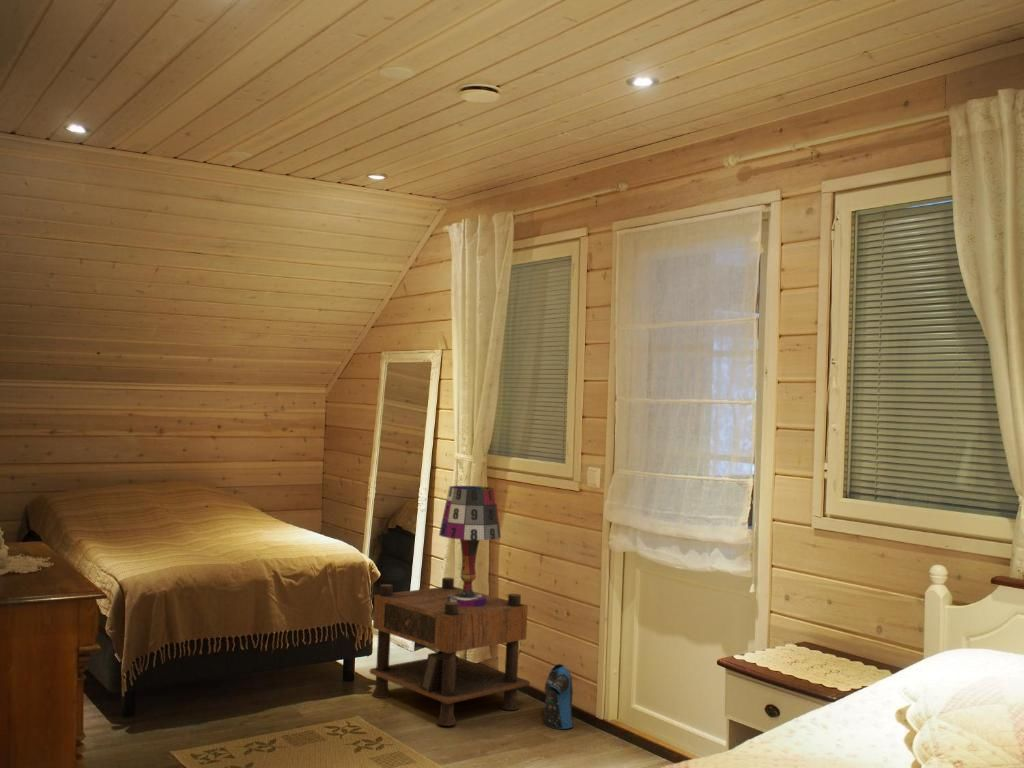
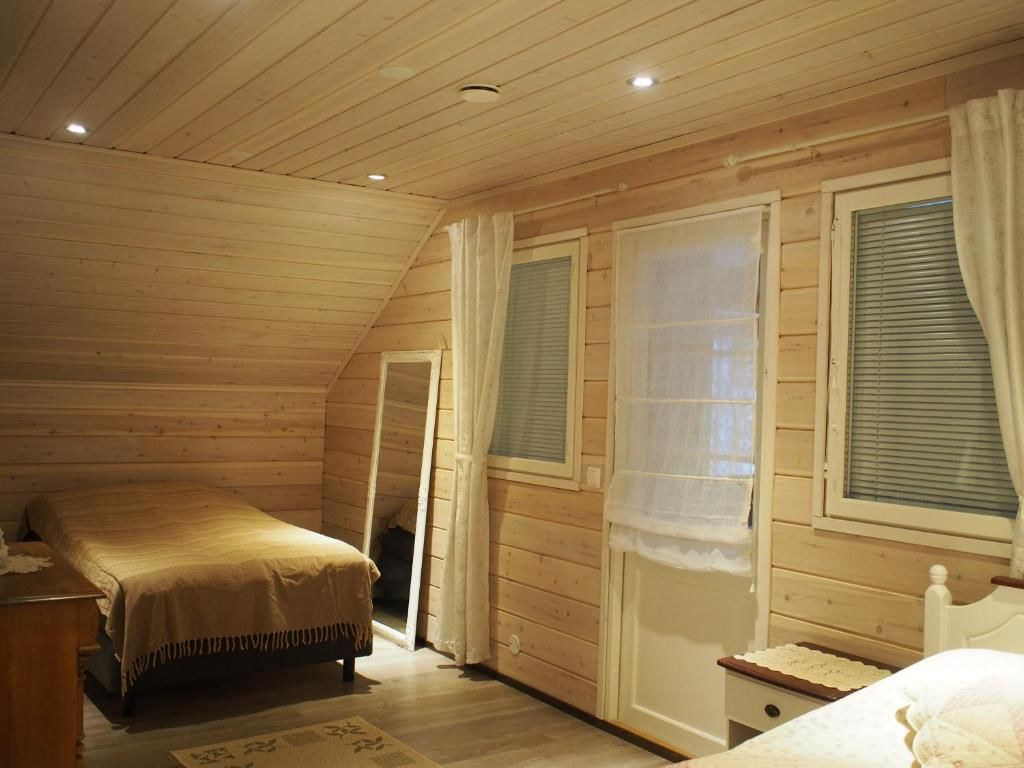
- table lamp (469, 544)
- nightstand (448, 645)
- shirt (558, 694)
